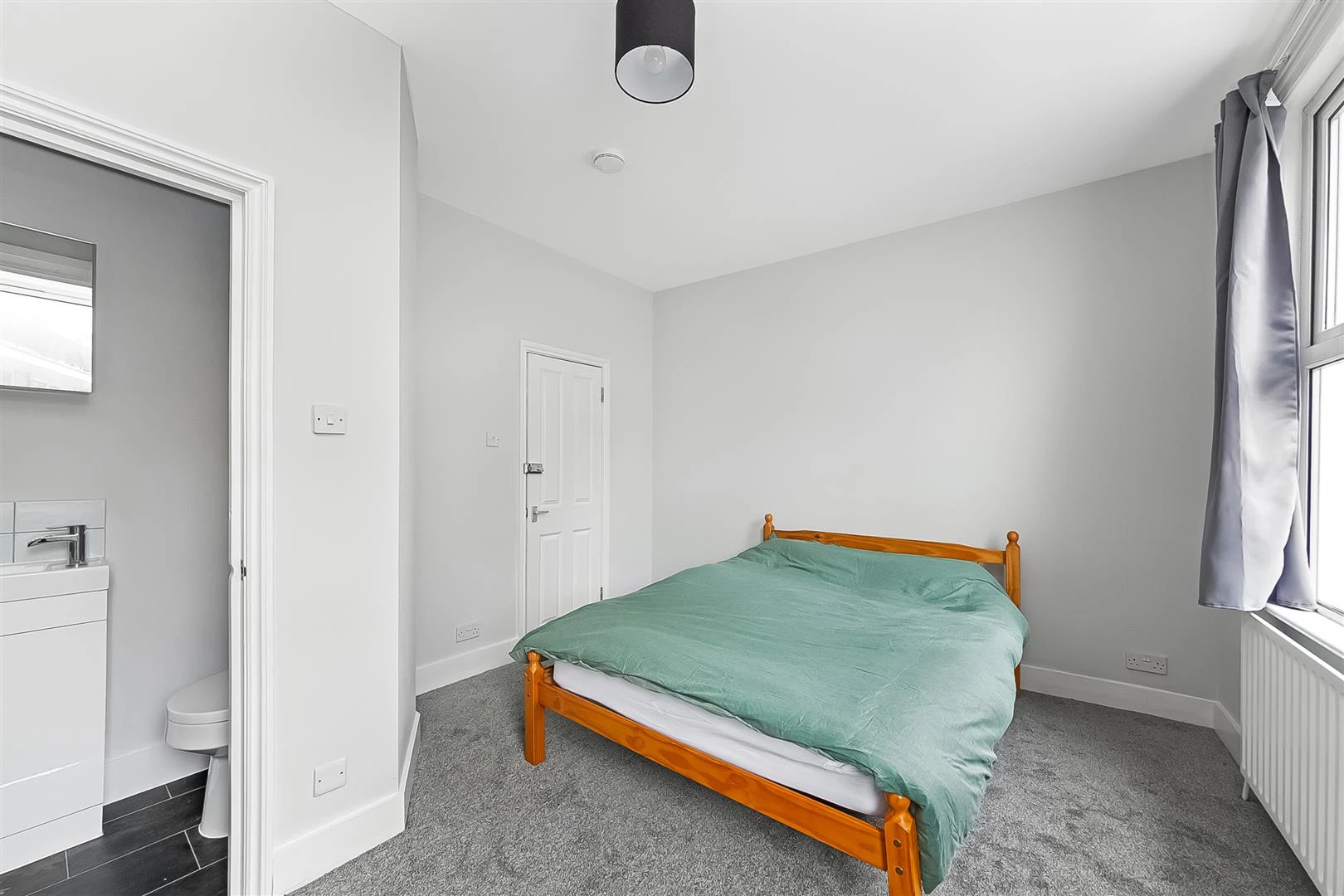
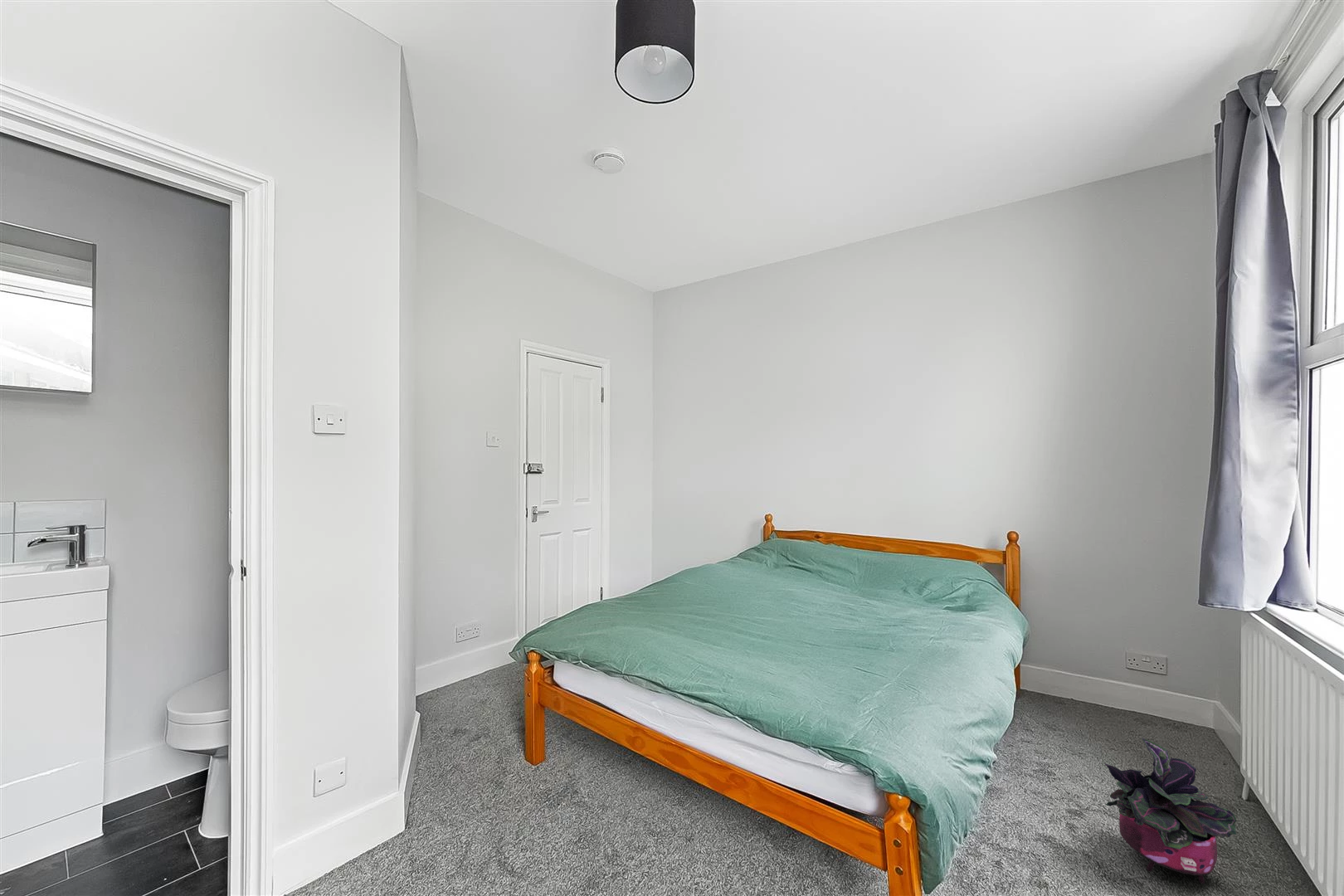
+ potted plant (1168, 807)
